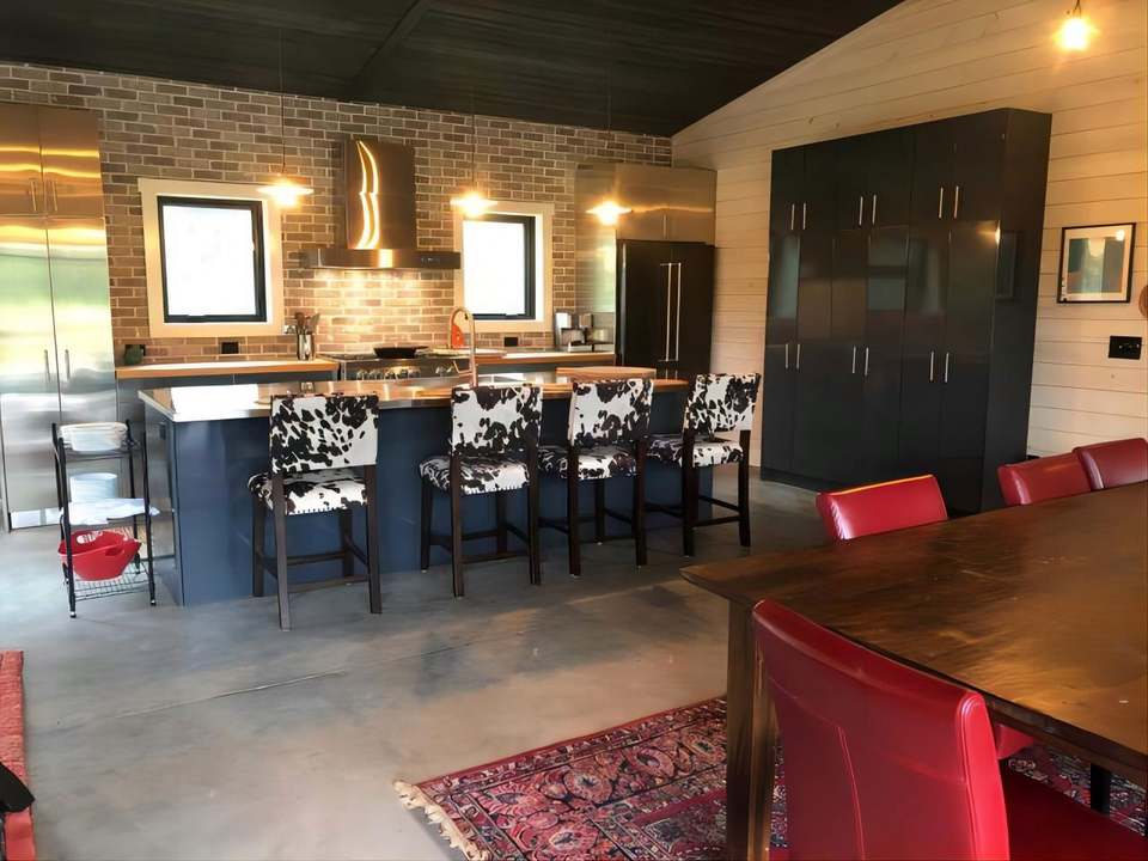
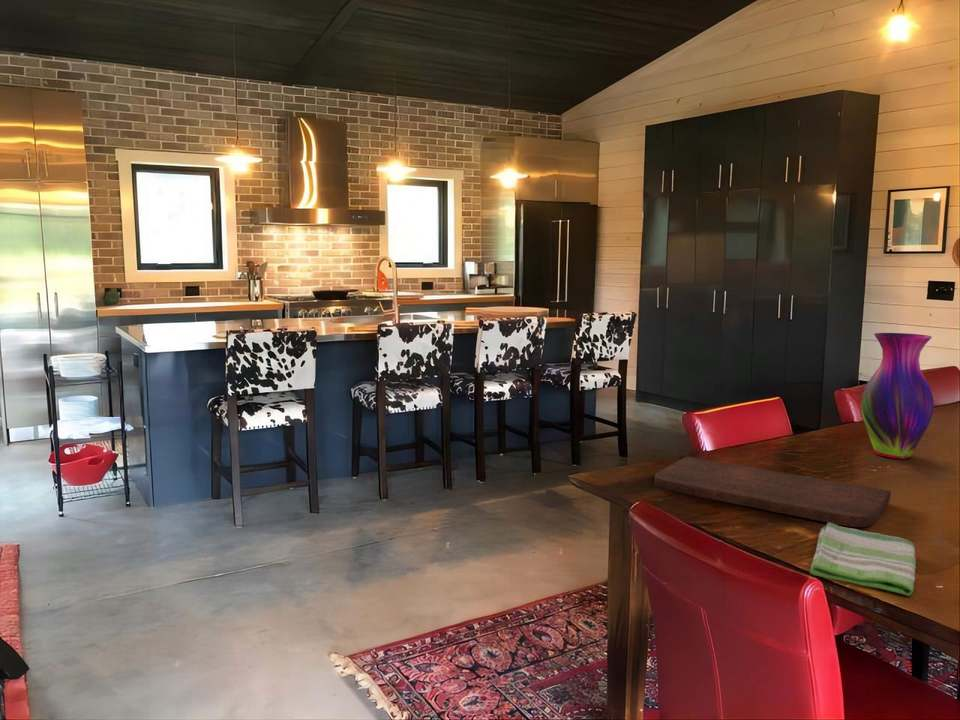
+ vase (897, 395)
+ cutting board (765, 488)
+ dish towel (864, 555)
